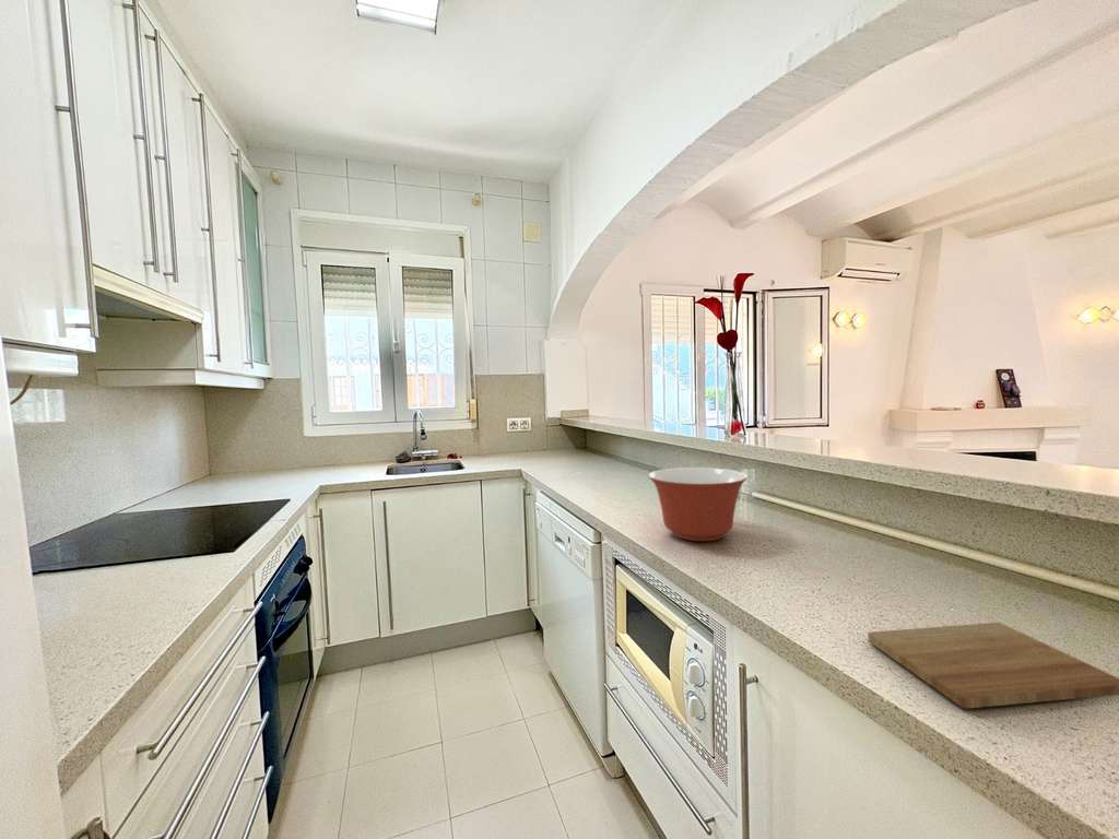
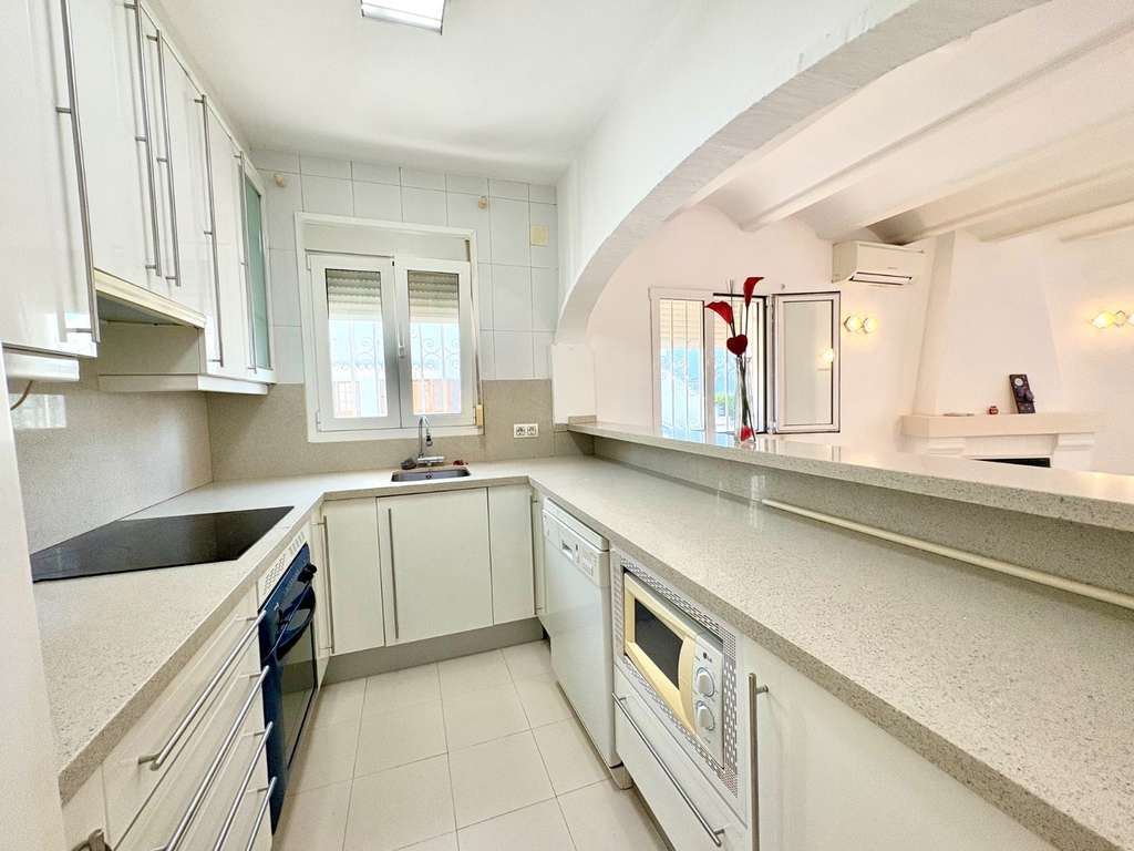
- mixing bowl (696, 504)
- cutting board (983, 659)
